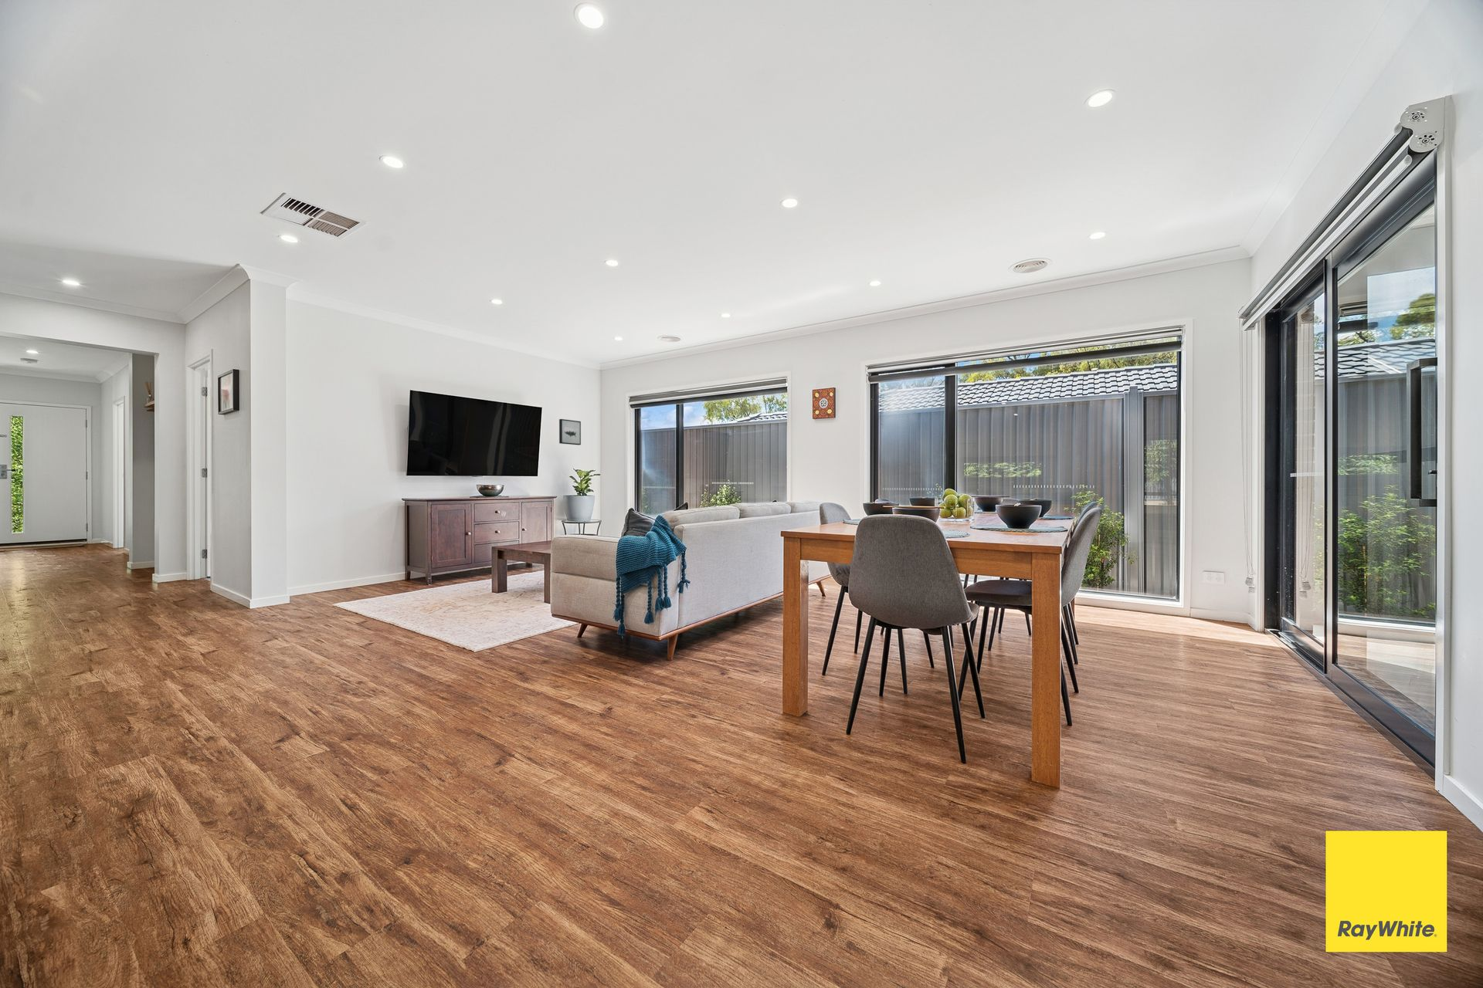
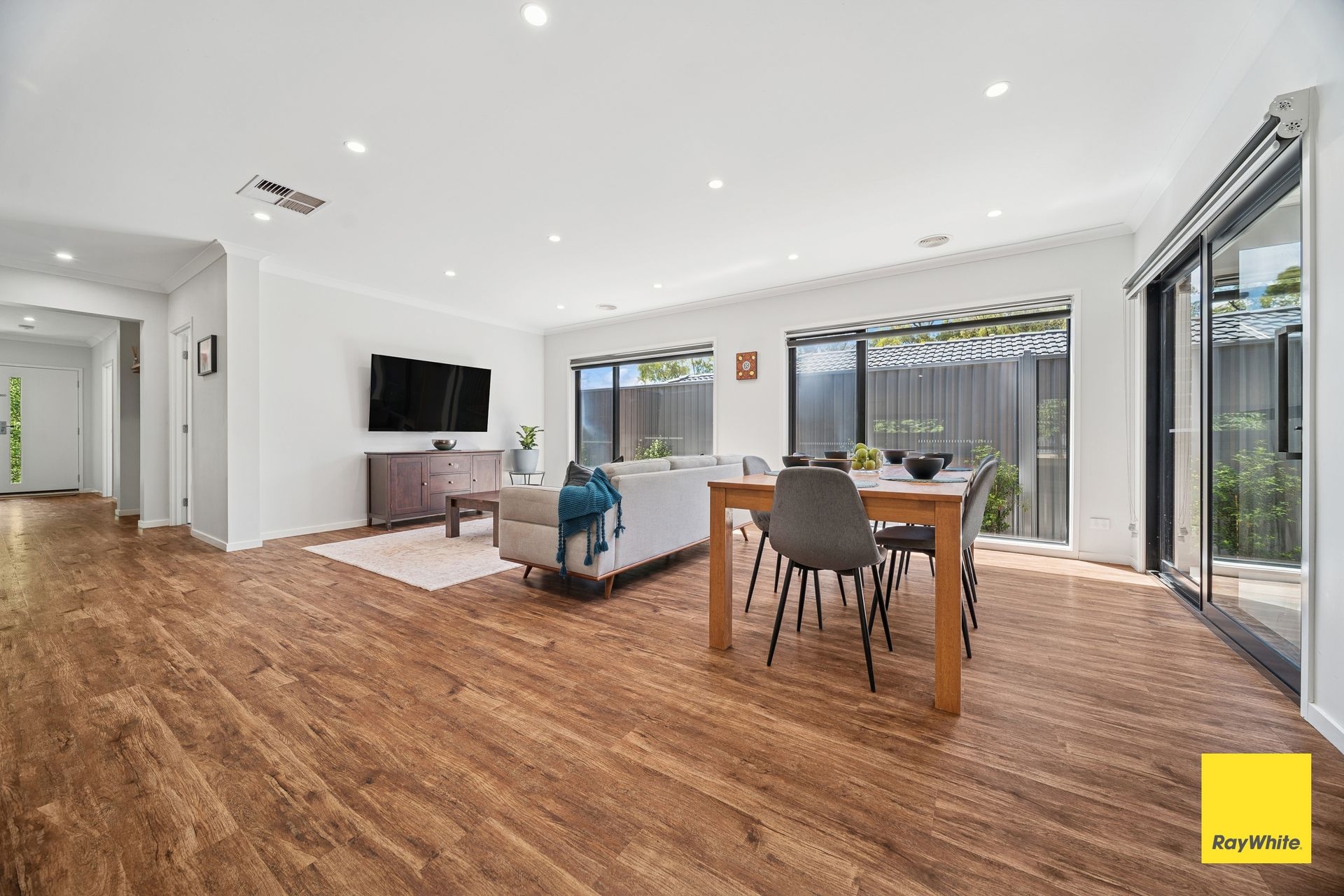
- wall art (570, 432)
